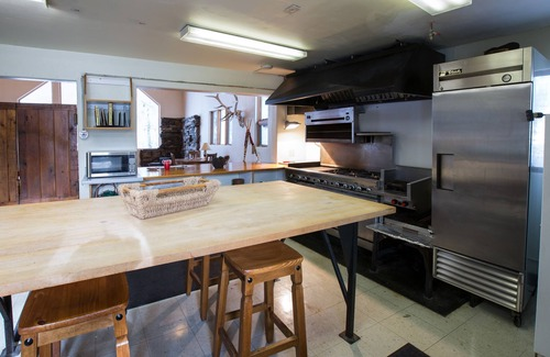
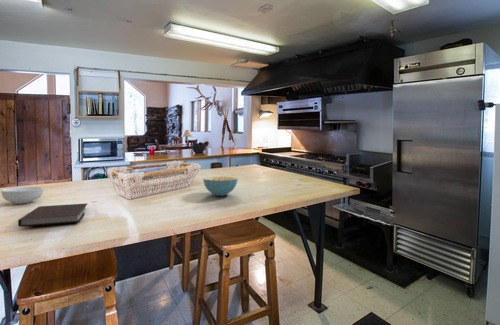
+ notebook (57, 213)
+ cereal bowl (220, 186)
+ cereal bowl (23, 195)
